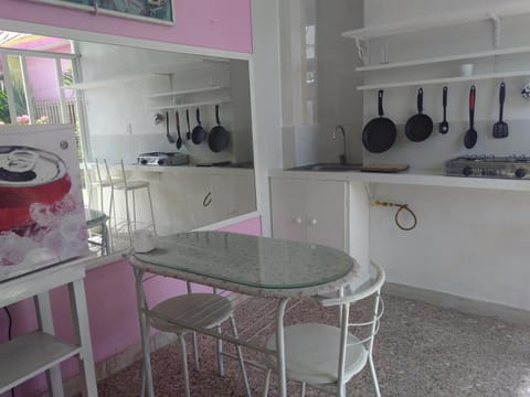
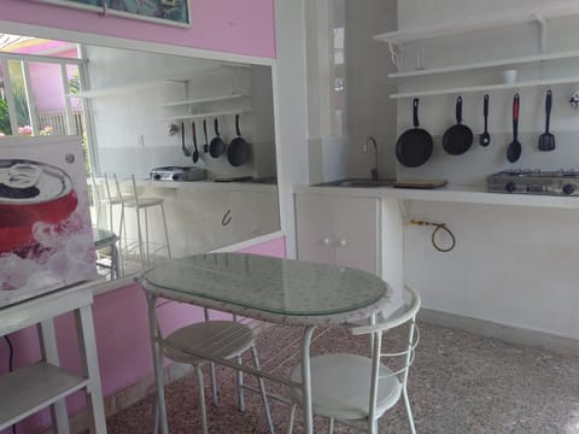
- mug (146, 240)
